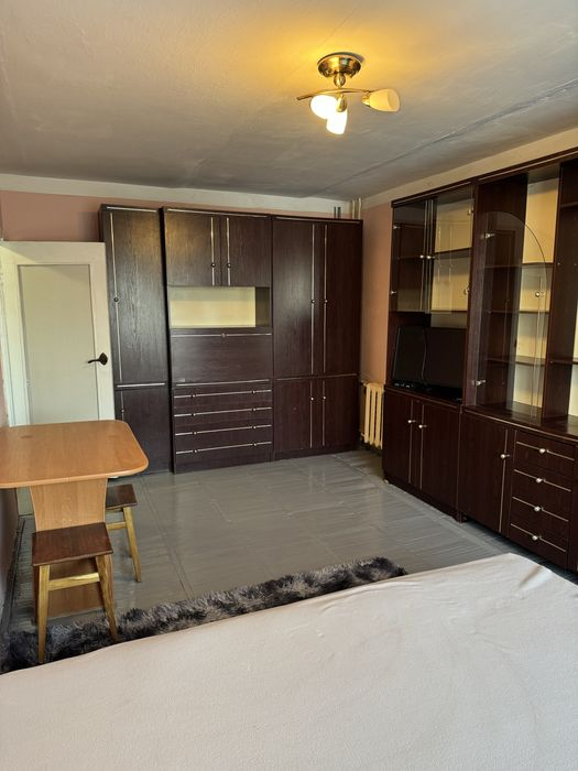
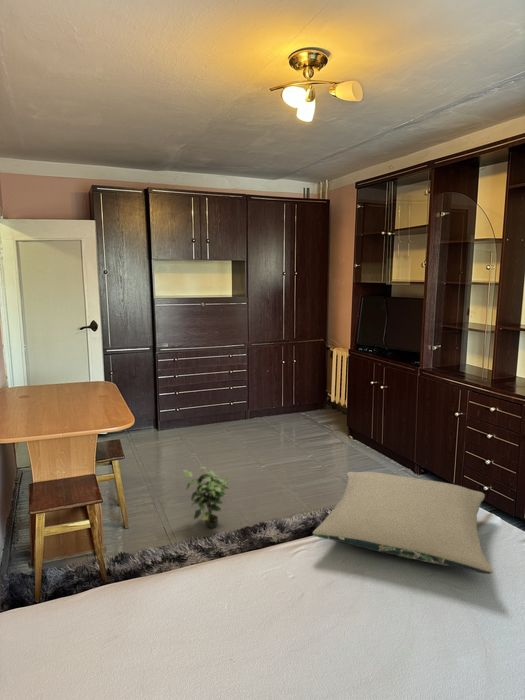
+ pillow (405, 512)
+ potted plant (207, 499)
